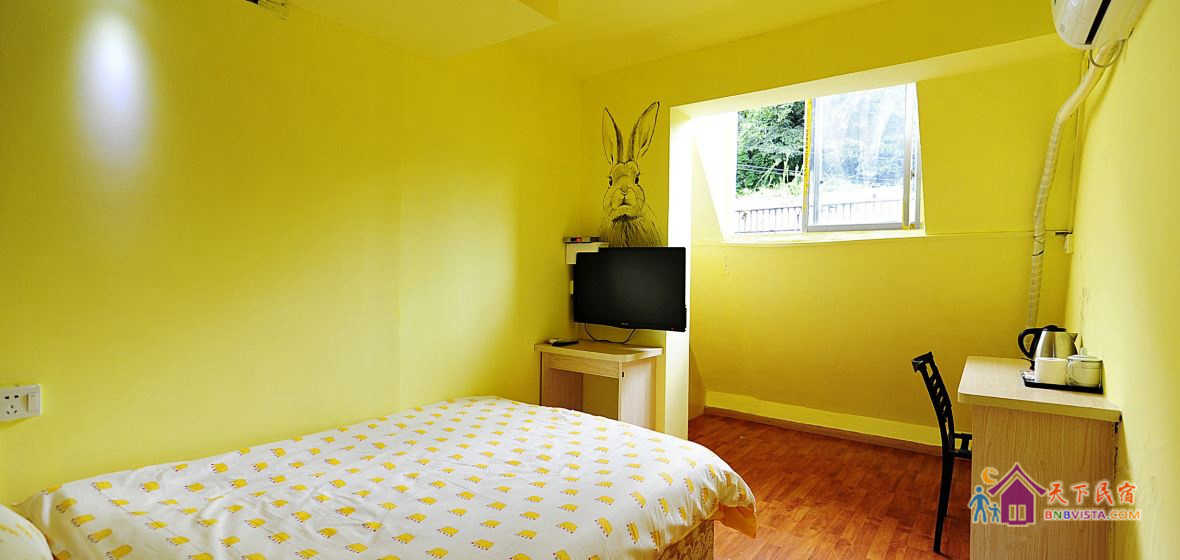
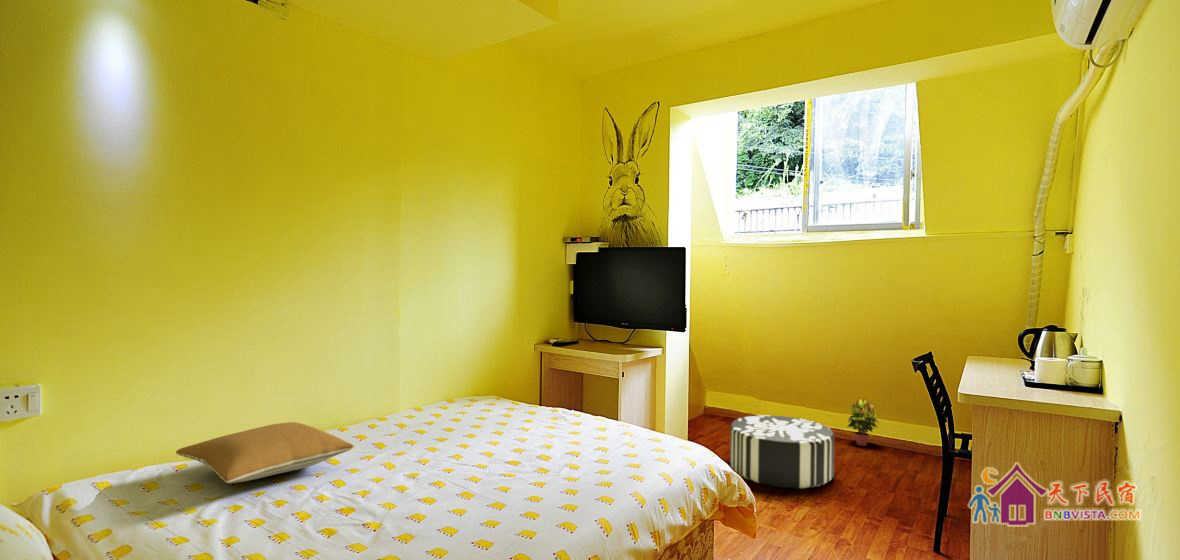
+ pouf (780, 449)
+ potted plant (862, 421)
+ pillow (266, 450)
